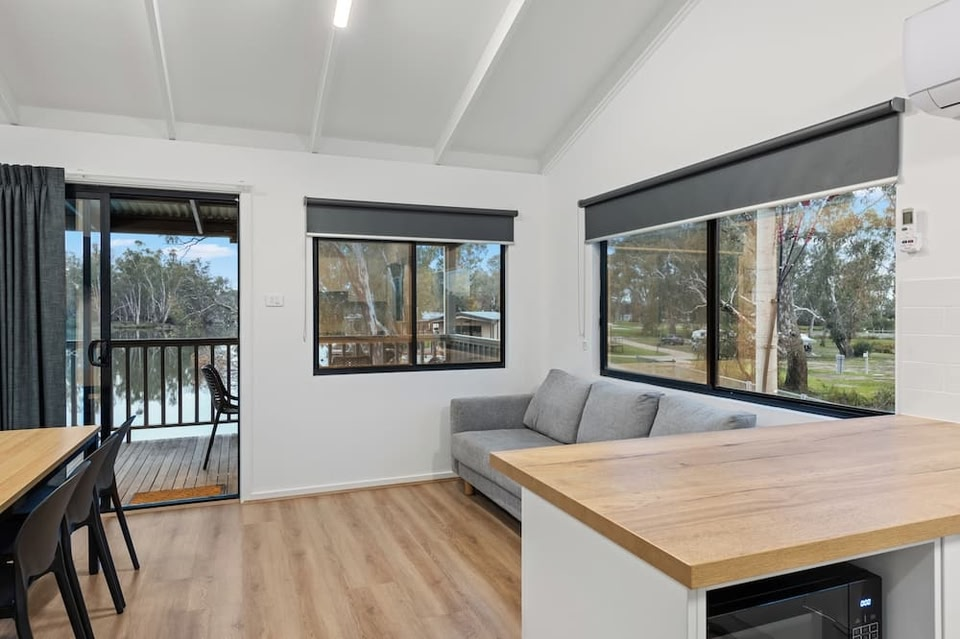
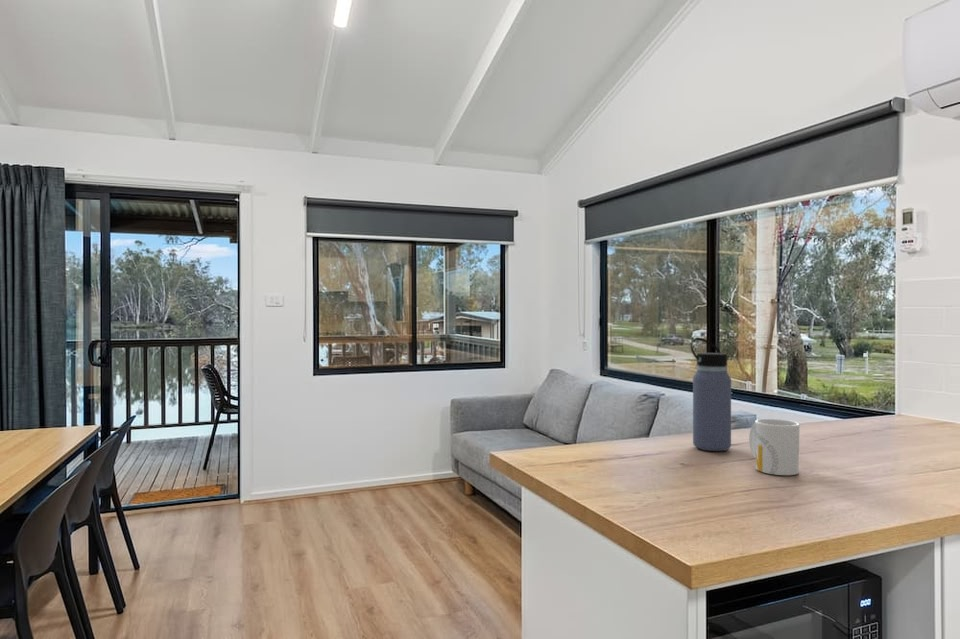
+ mug (769, 444)
+ water bottle (710, 393)
